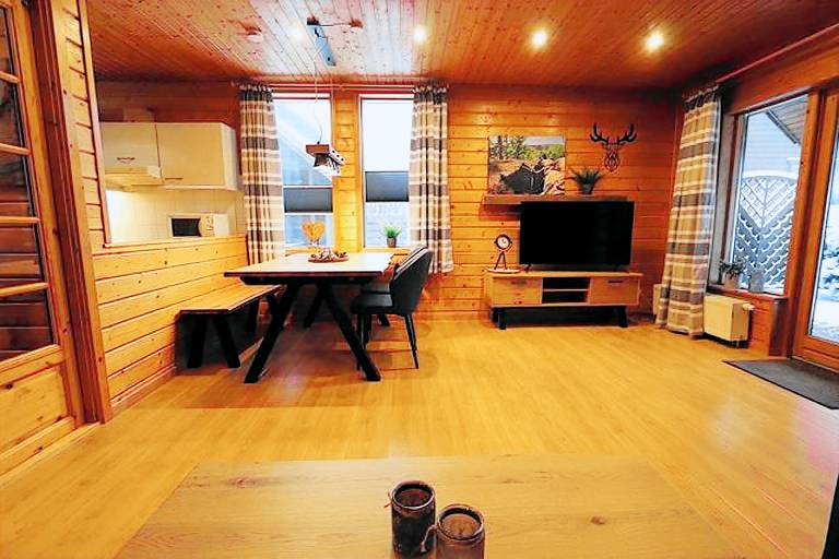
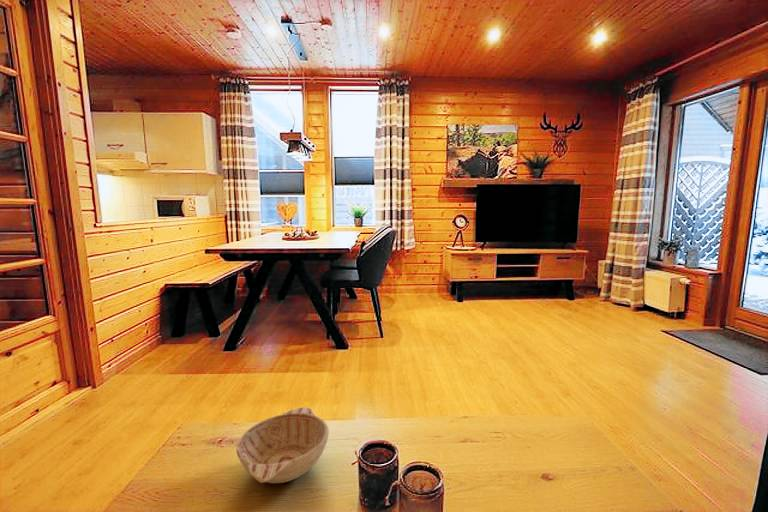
+ decorative bowl (284, 450)
